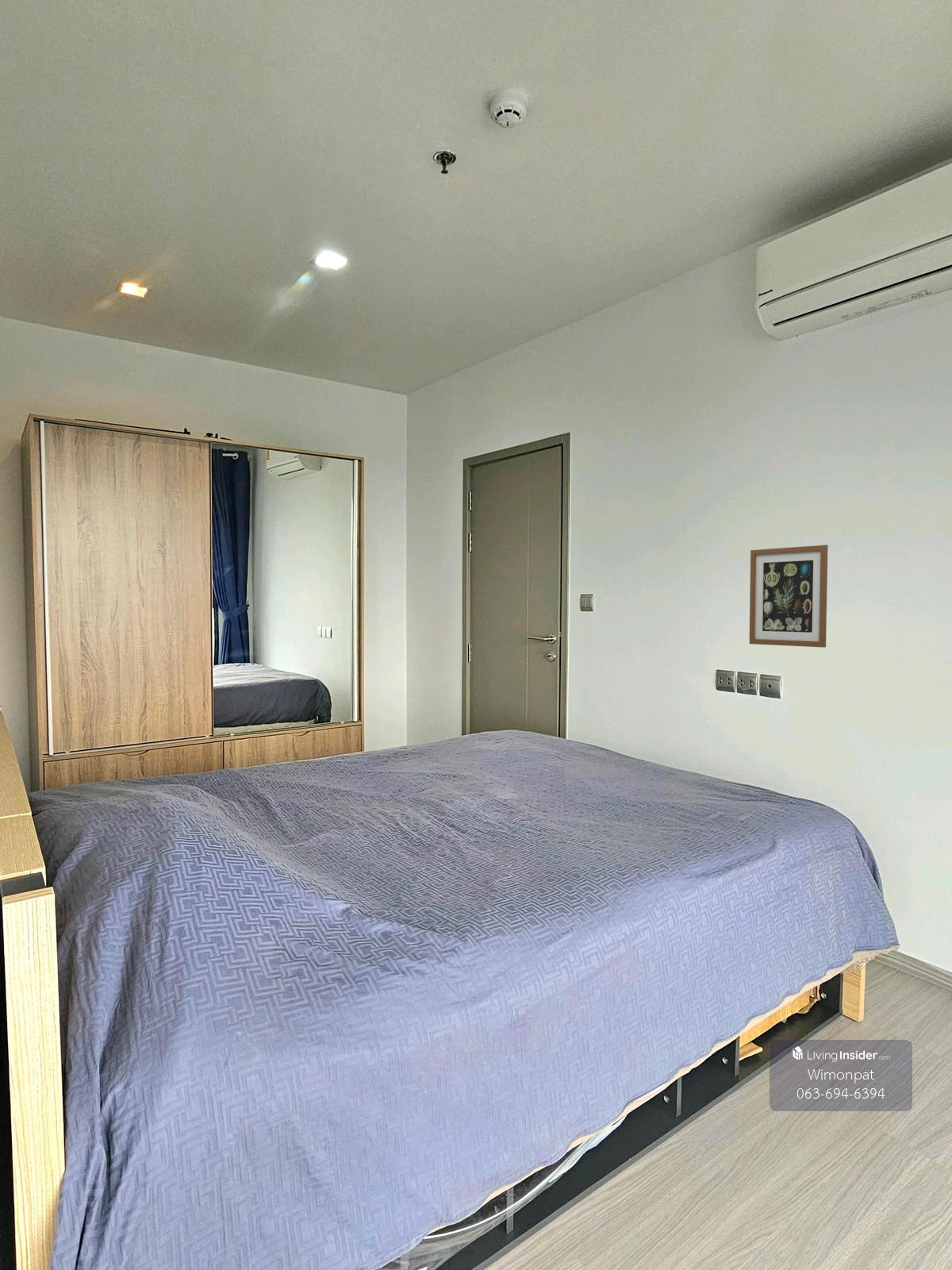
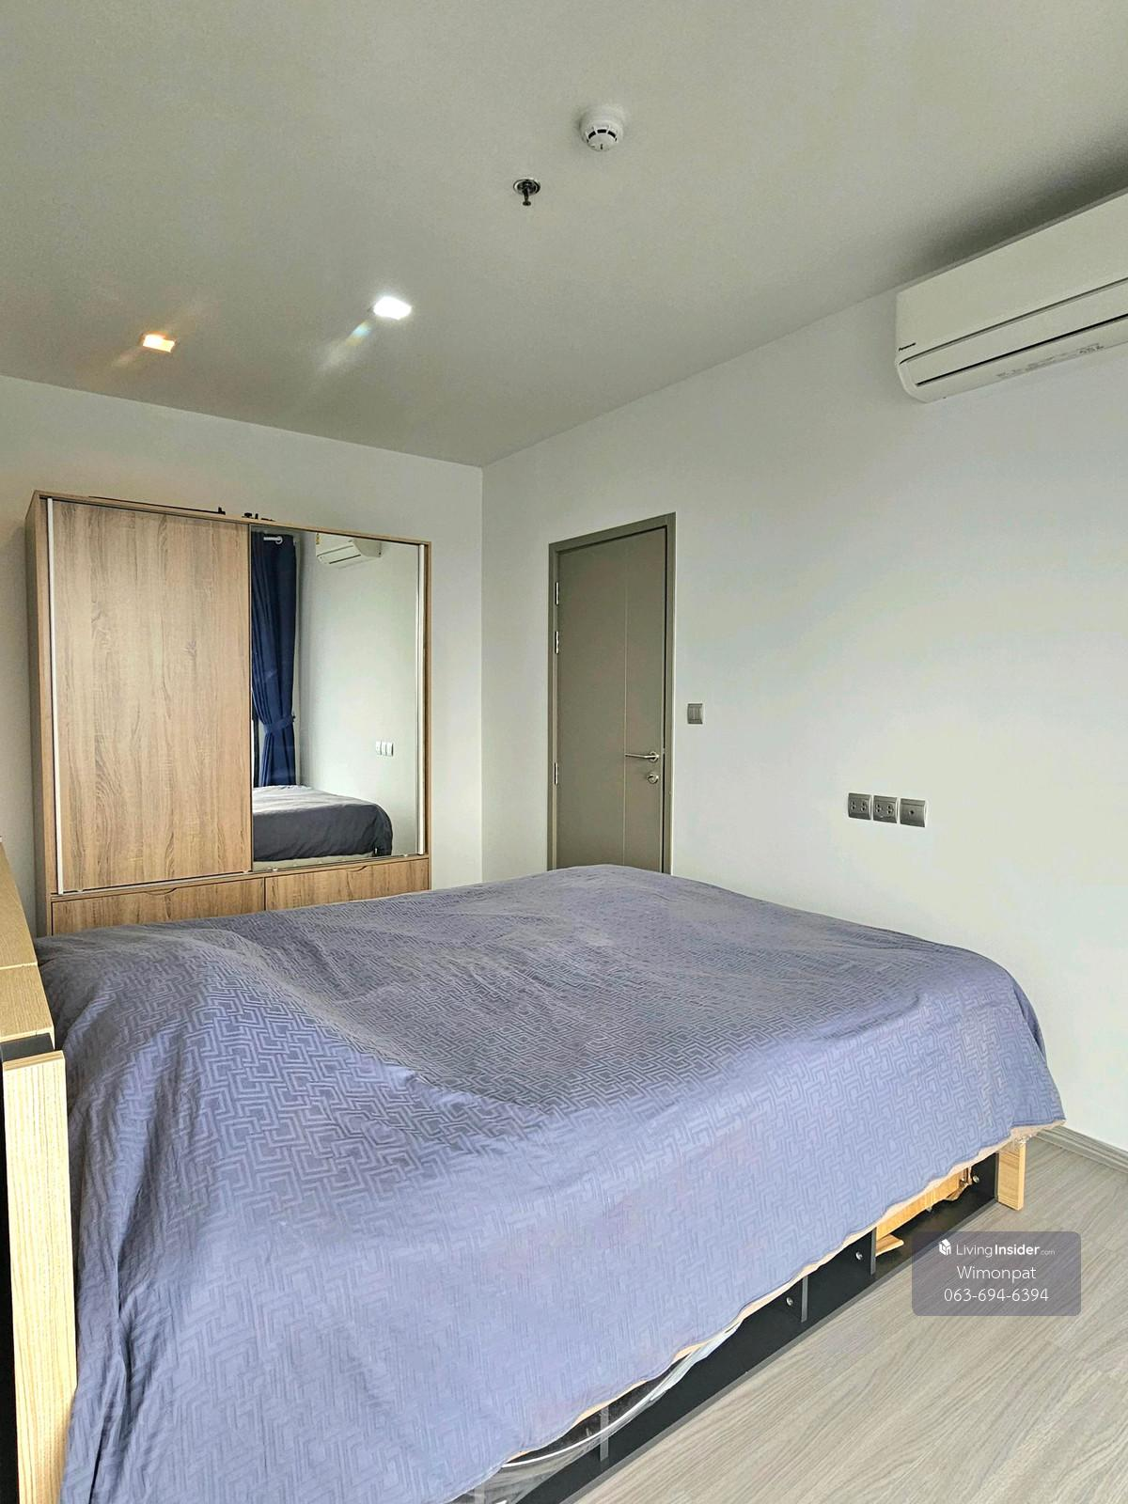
- wall art (786, 596)
